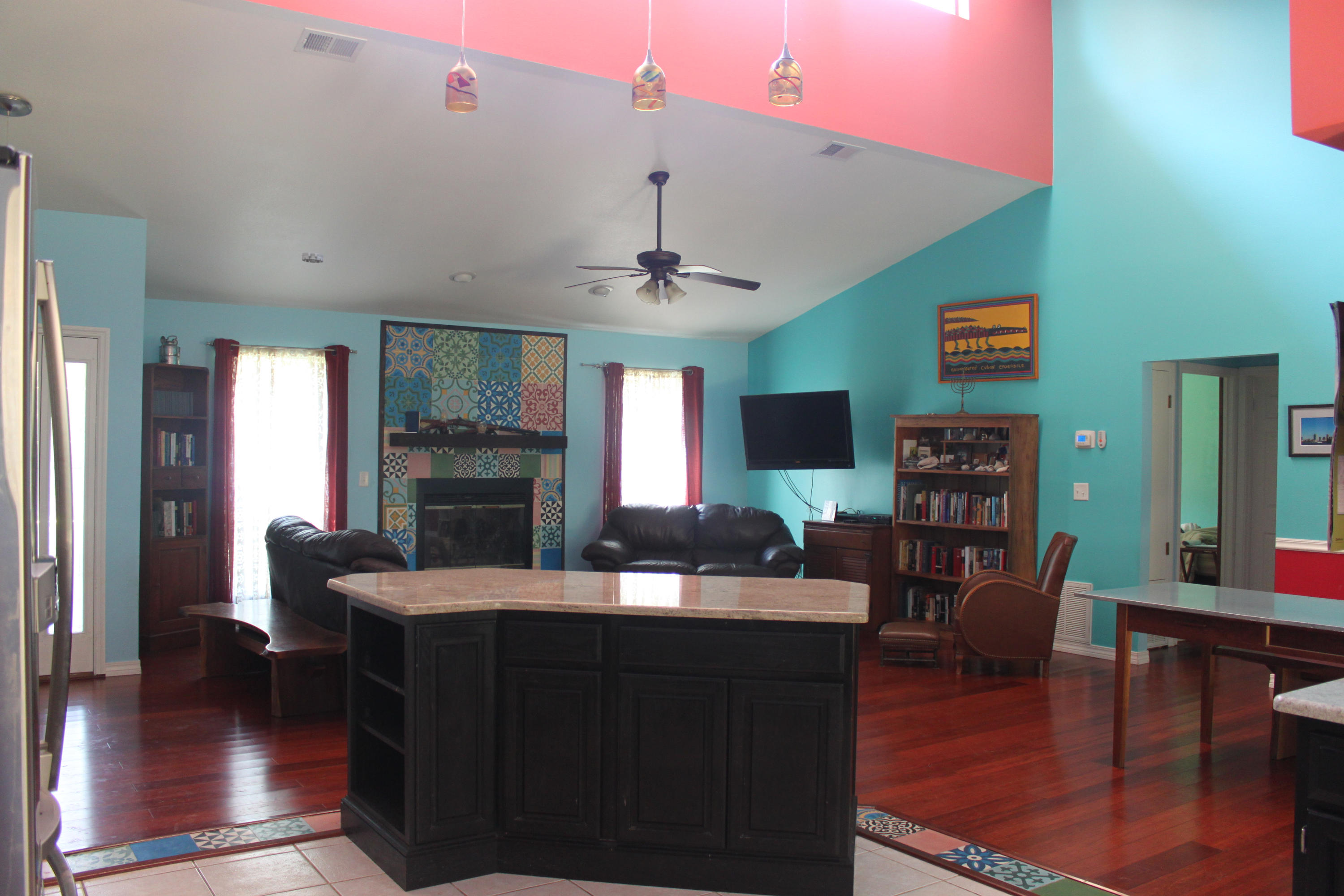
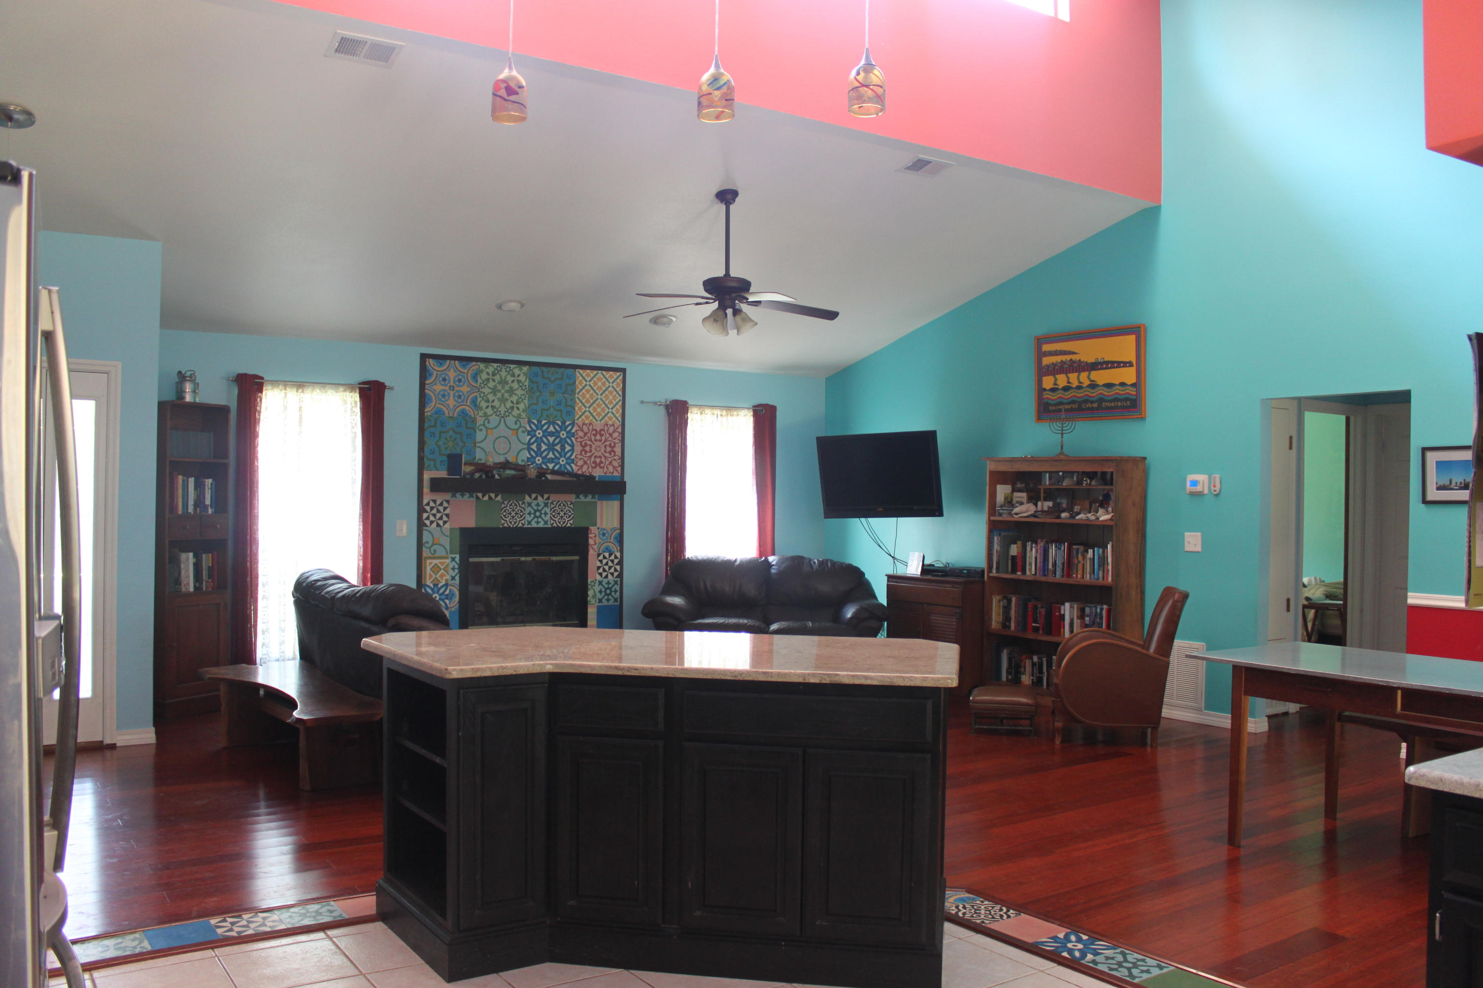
- smoke detector (313, 257)
